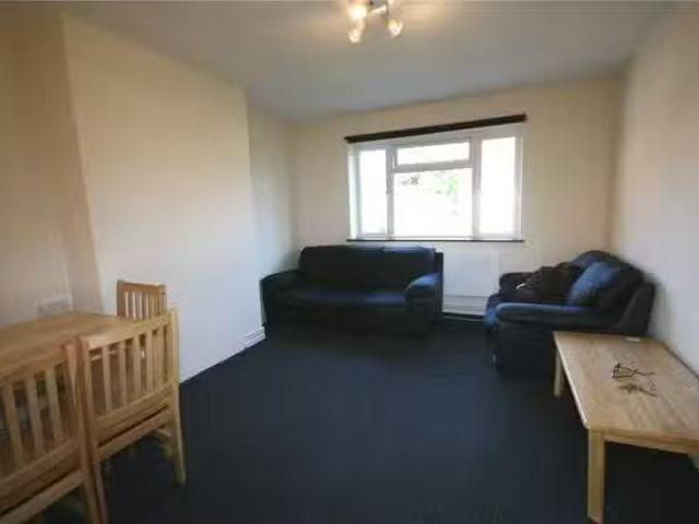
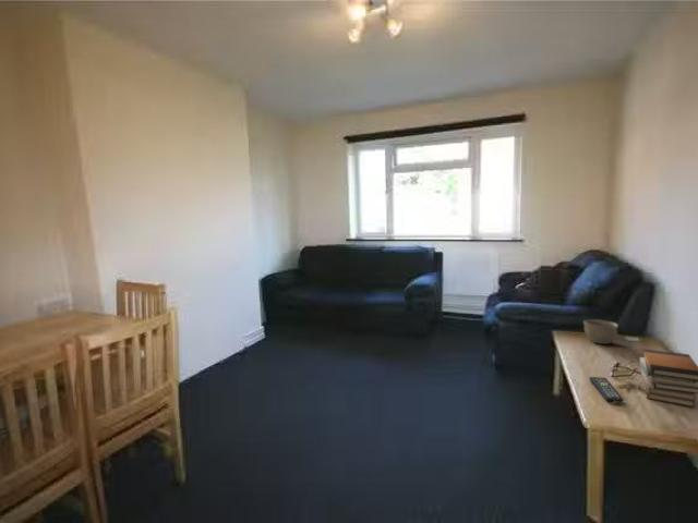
+ bowl (600, 332)
+ remote control (604, 388)
+ book stack (669, 375)
